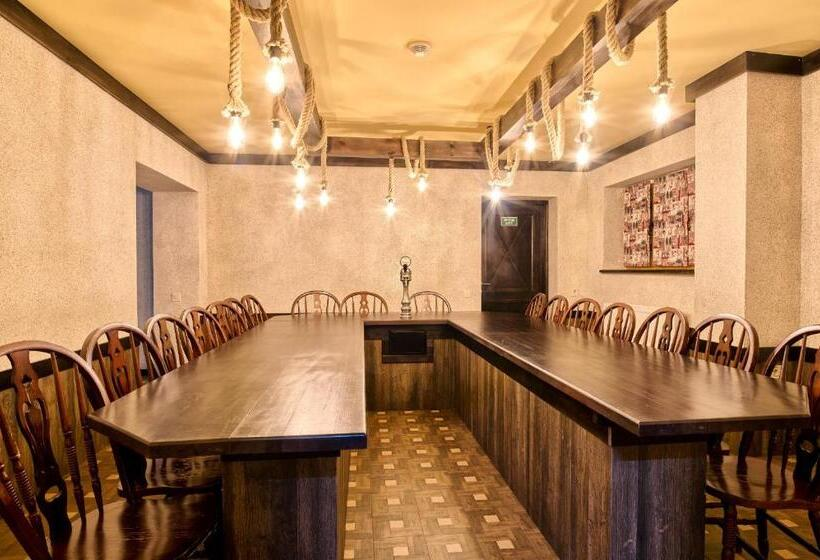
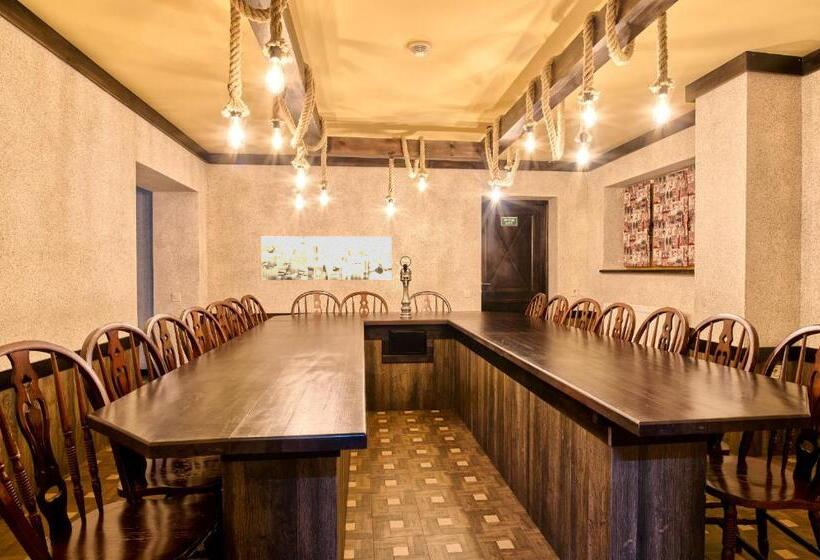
+ wall art (327, 258)
